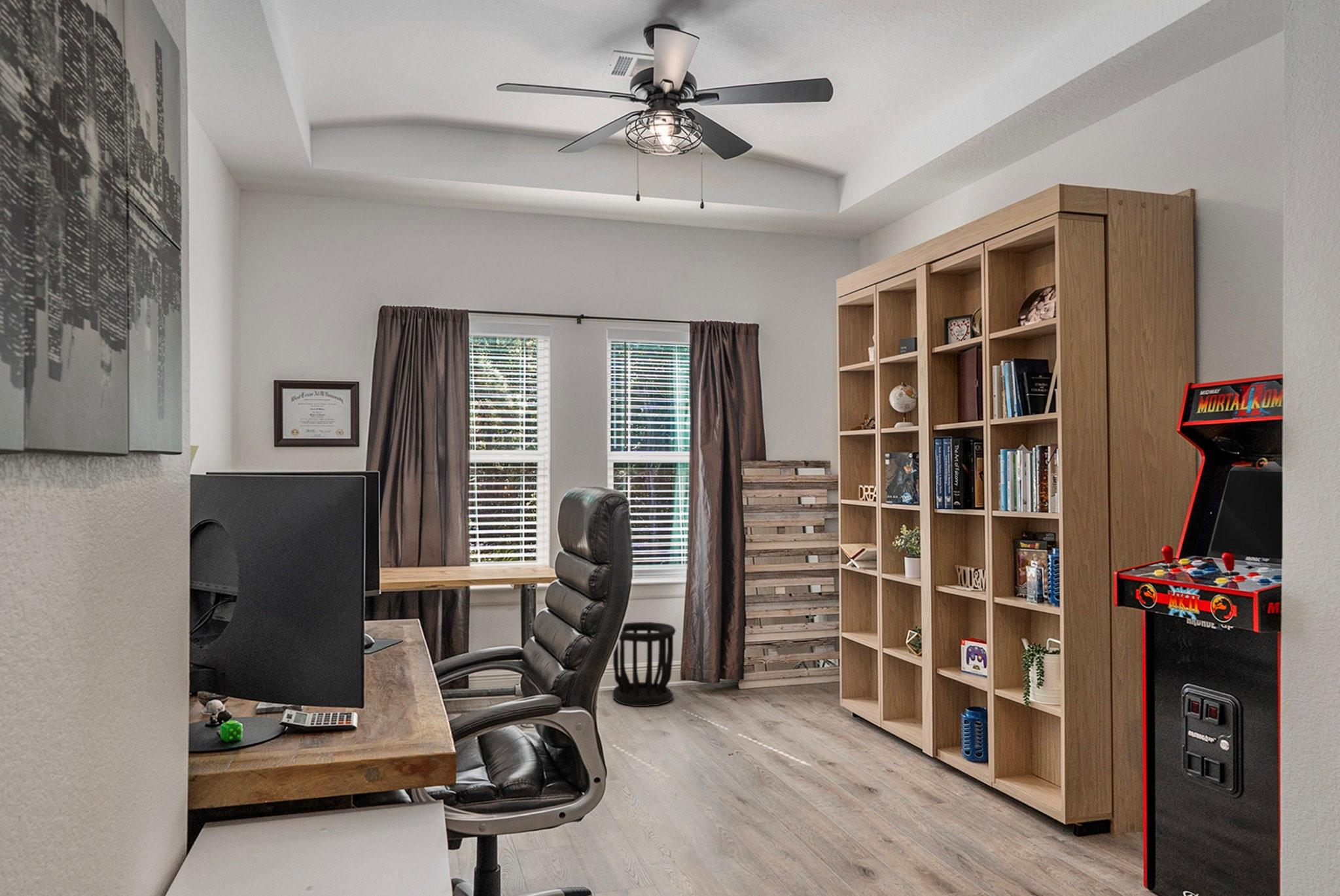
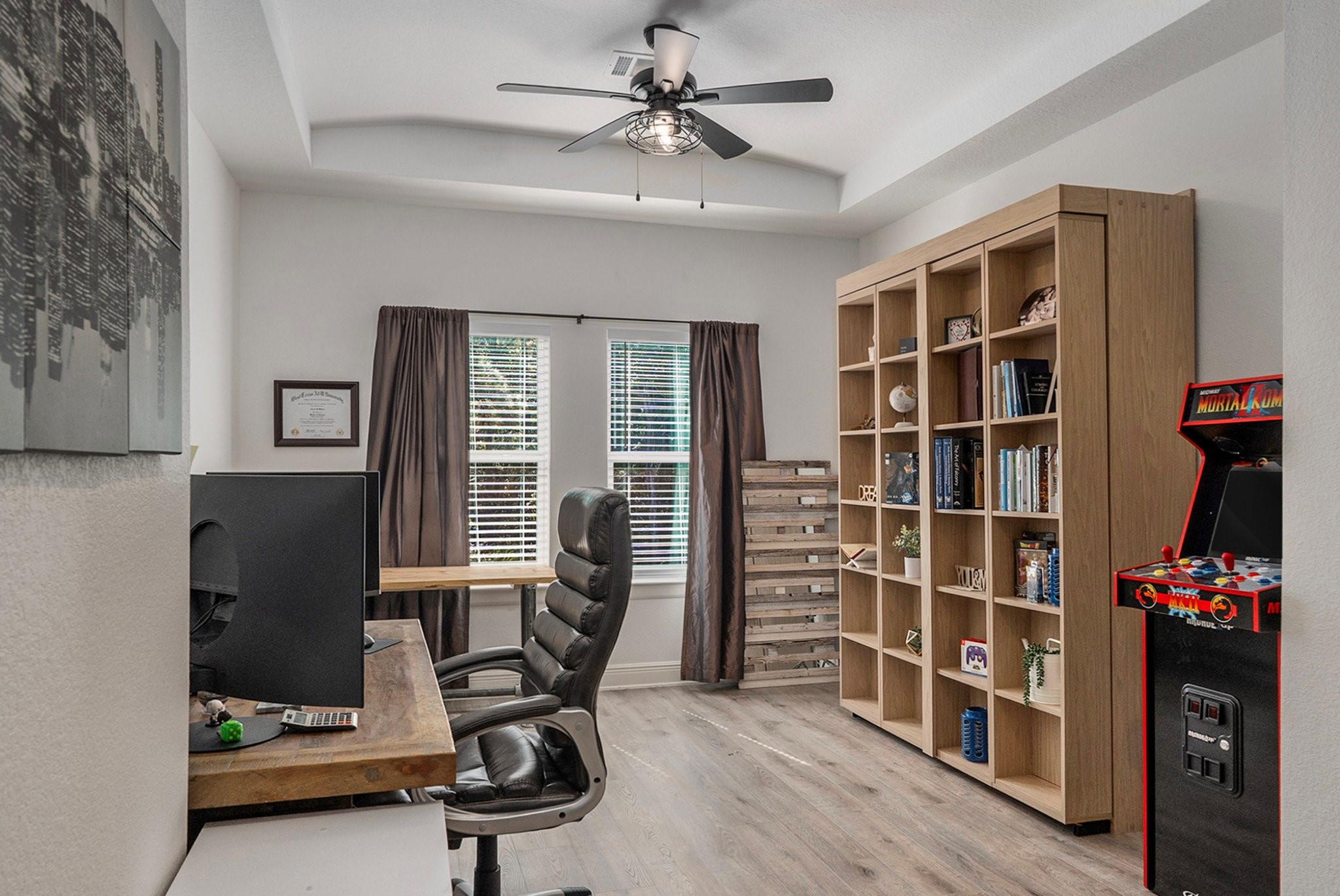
- wastebasket (646, 664)
